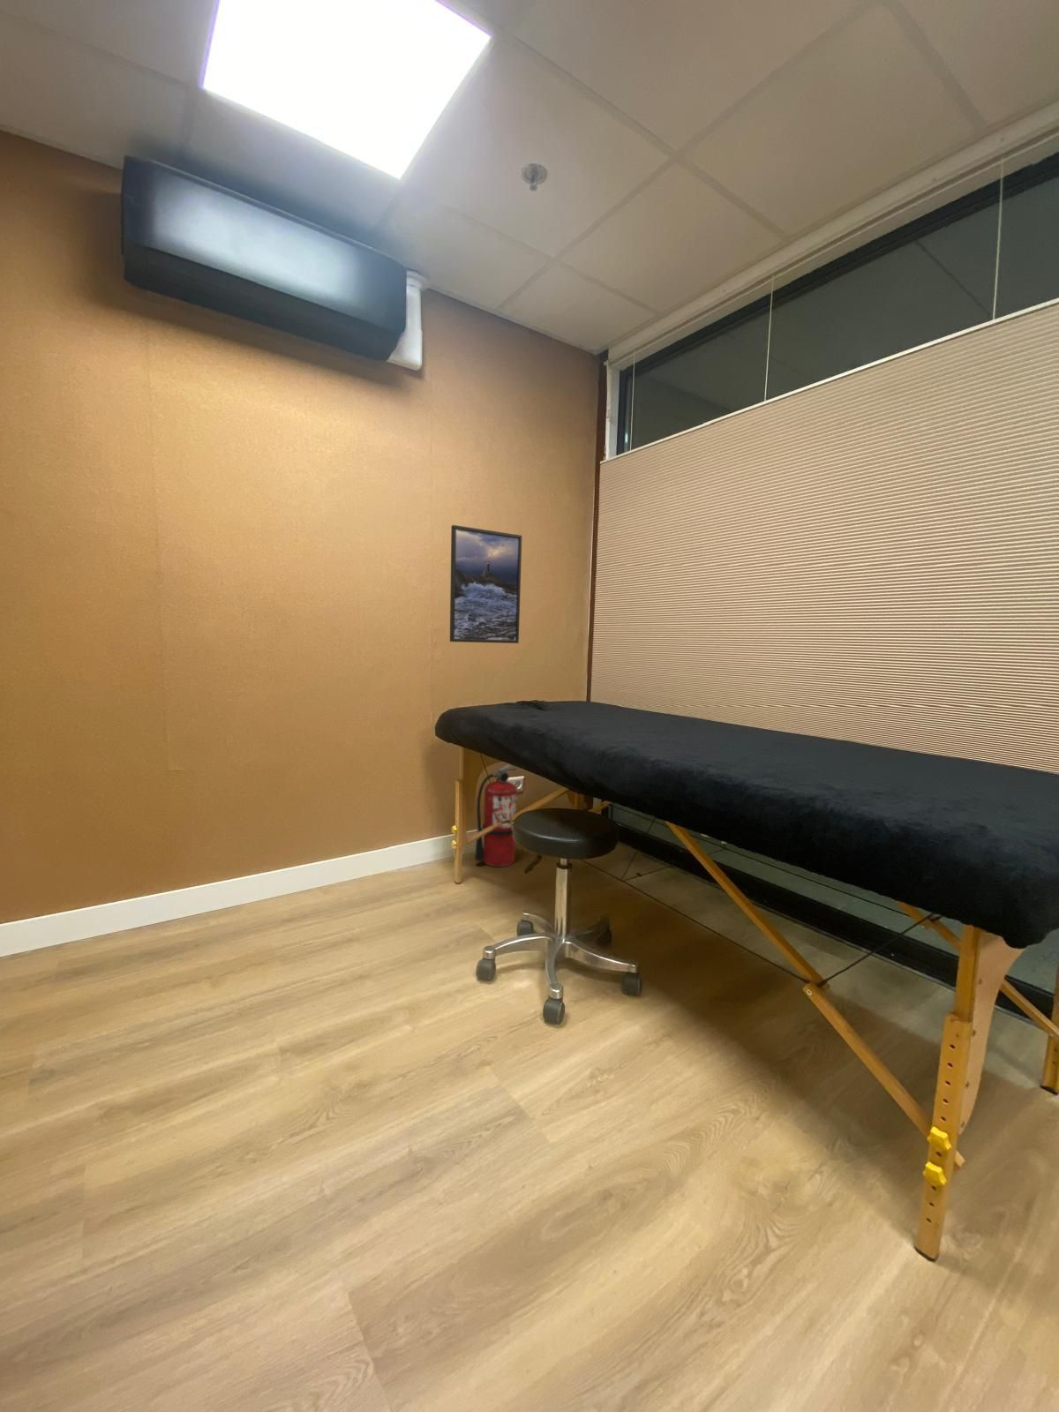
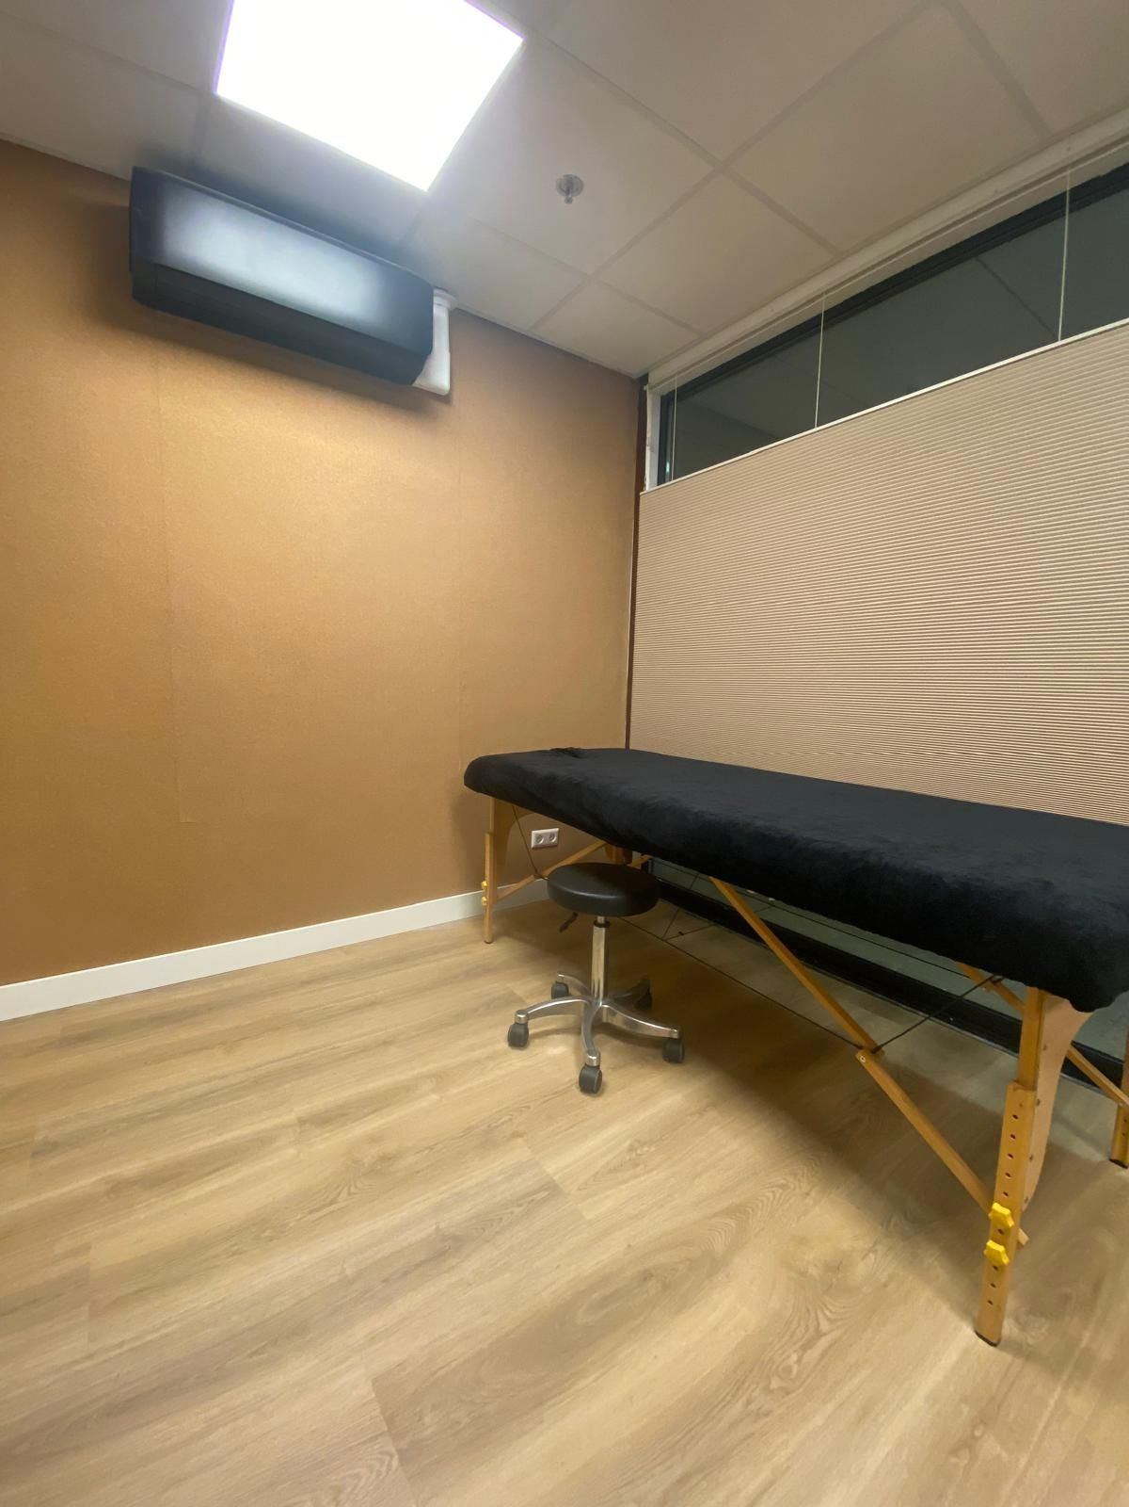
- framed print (486, 587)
- fire extinguisher (498, 811)
